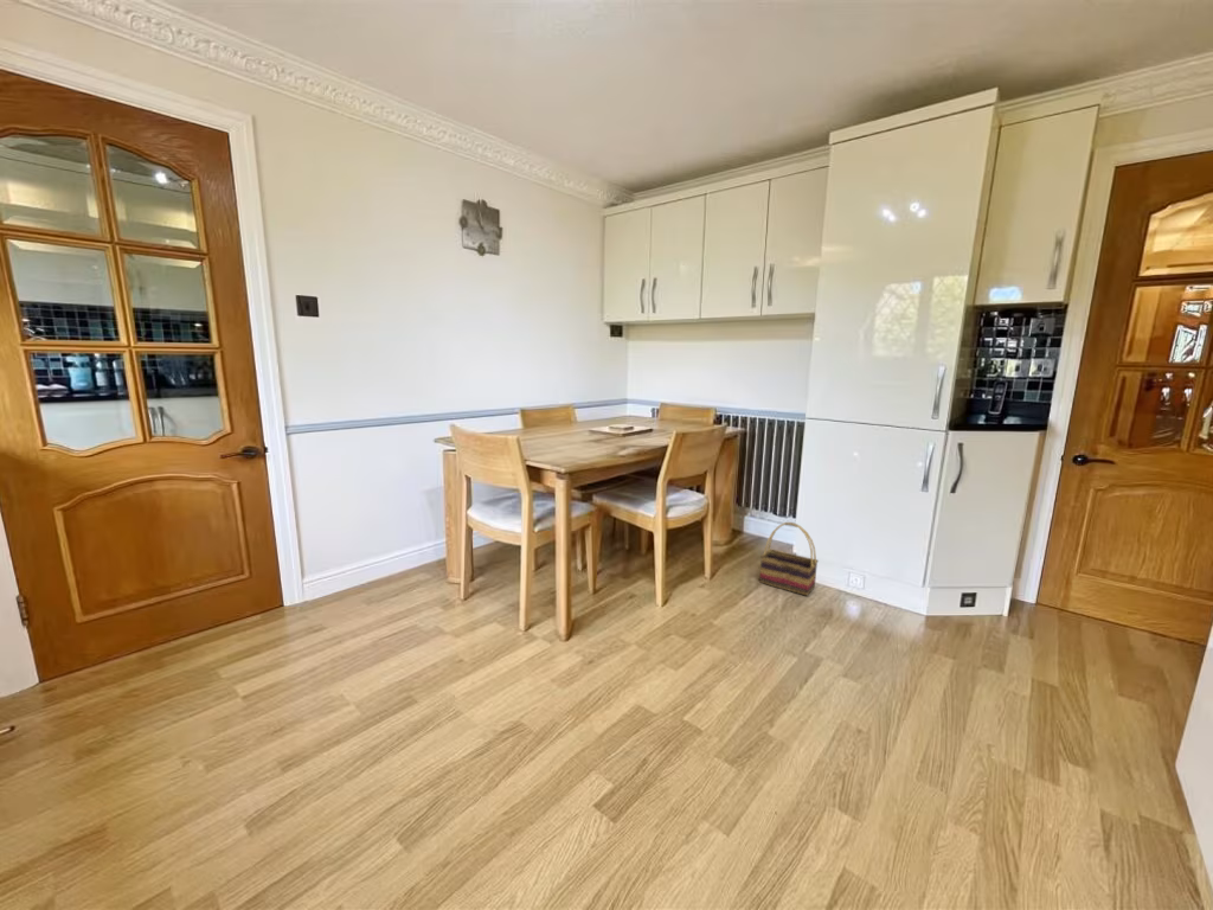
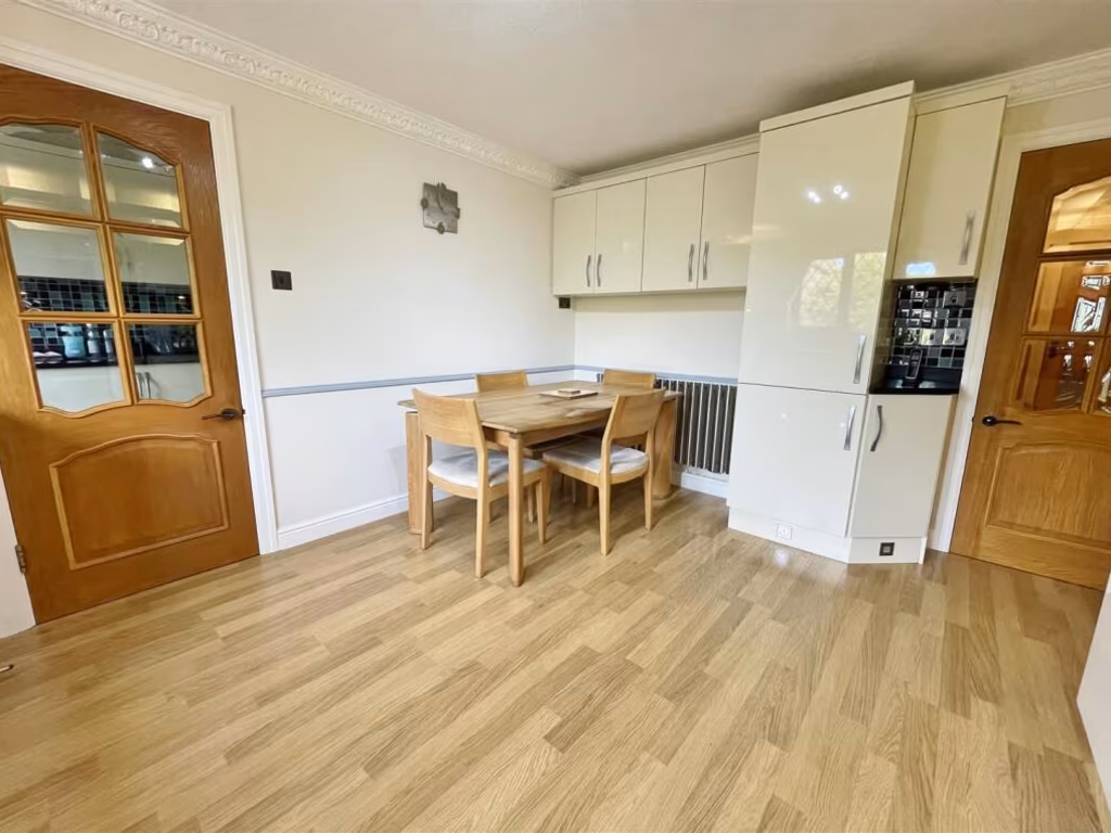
- basket (789, 553)
